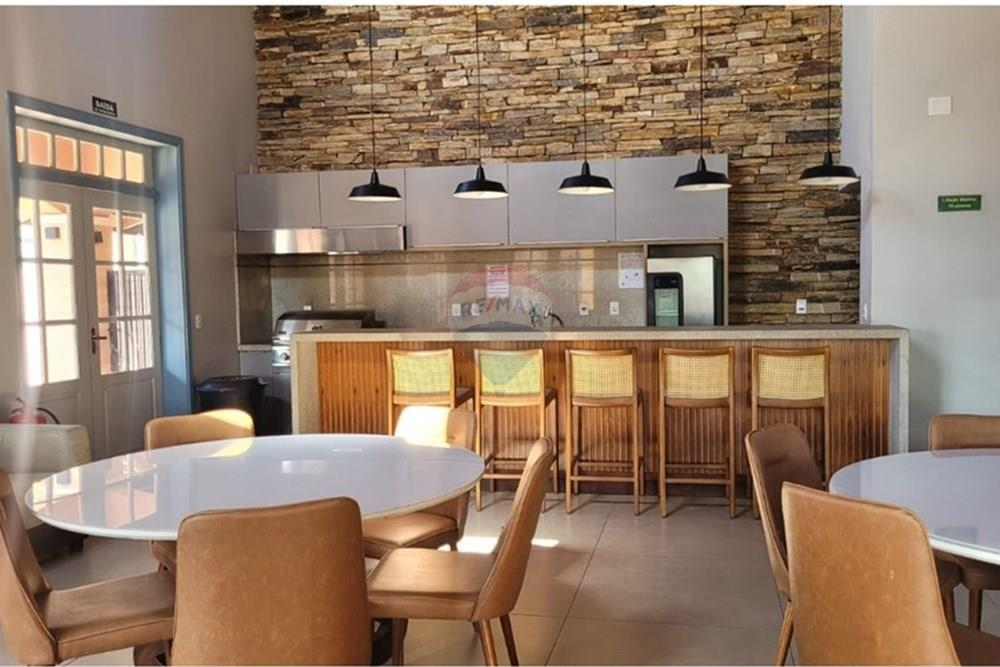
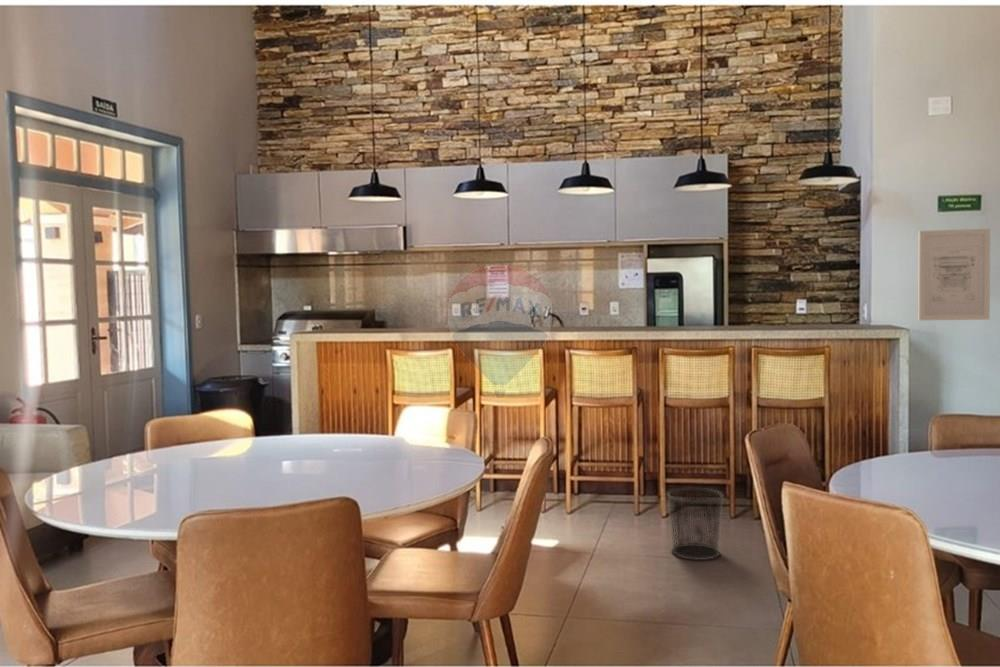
+ waste bin (695, 522)
+ wall art (953, 275)
